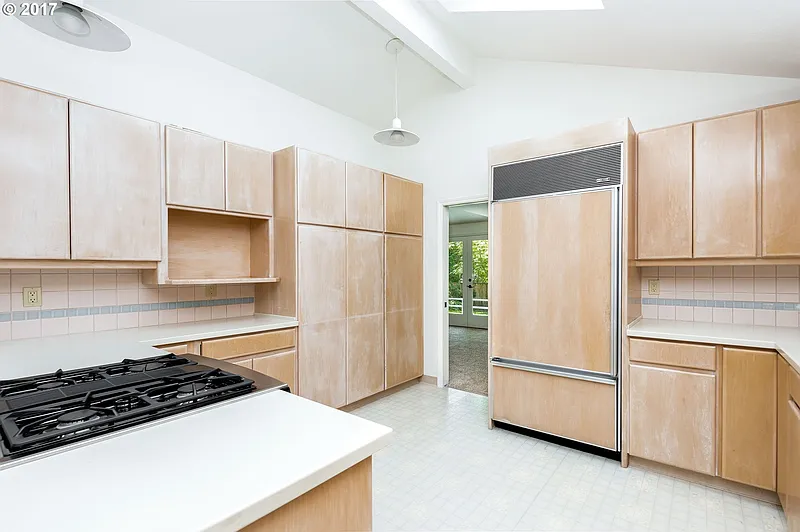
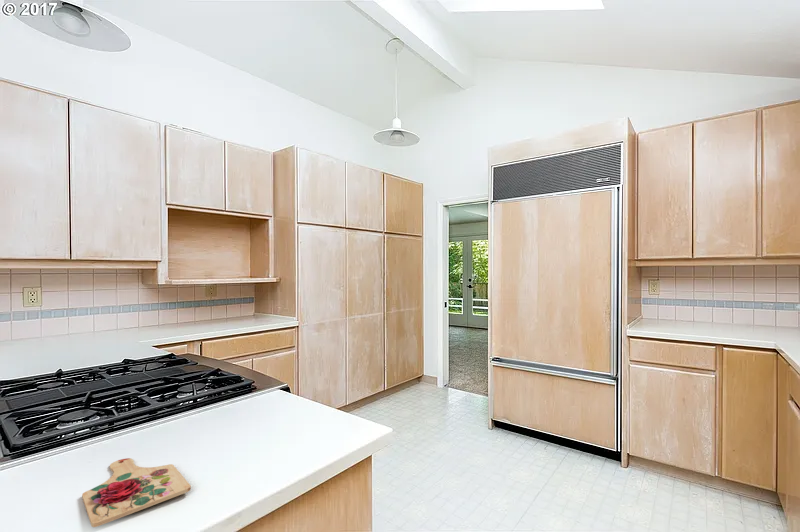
+ cutting board (131, 476)
